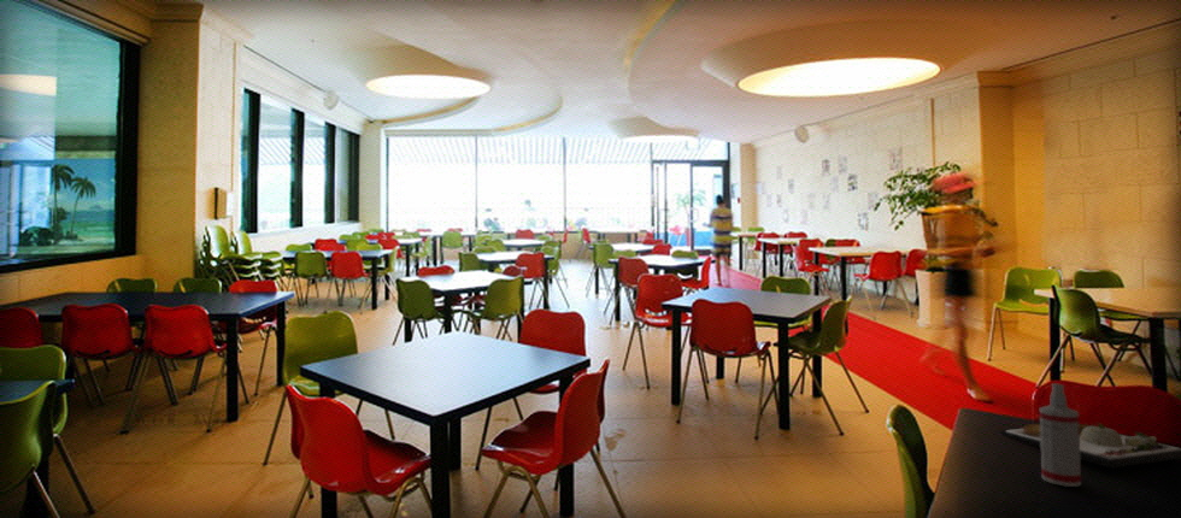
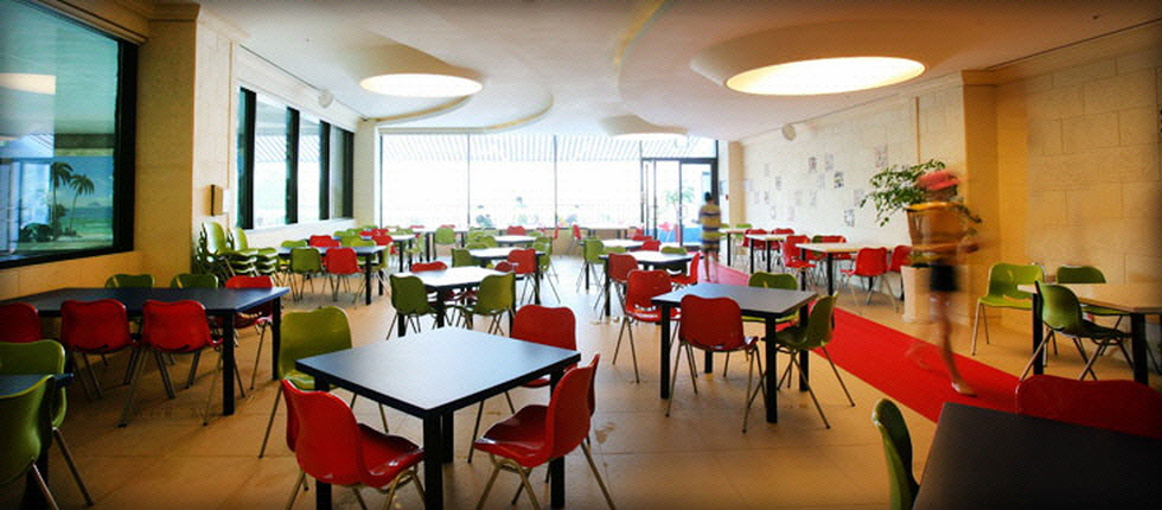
- dinner plate (1088, 435)
- spray bottle (1059, 431)
